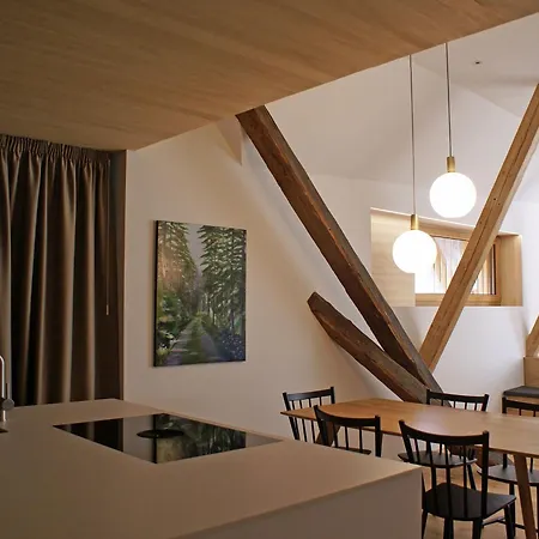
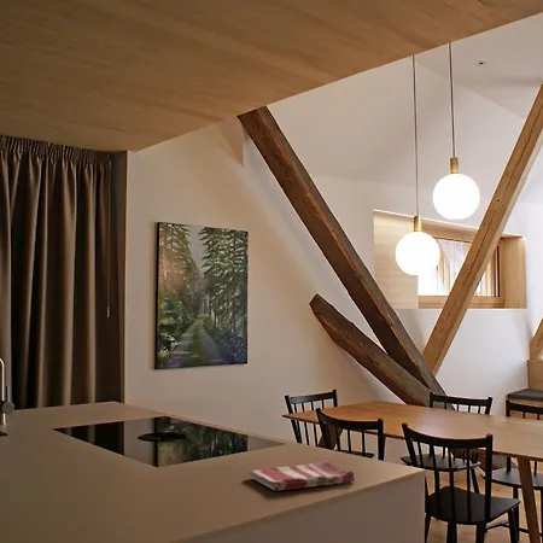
+ dish towel (300, 473)
